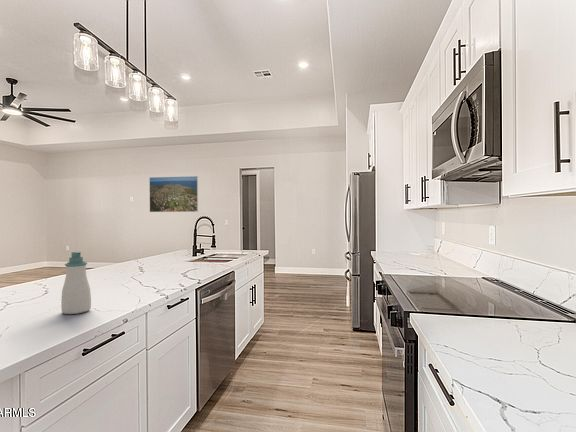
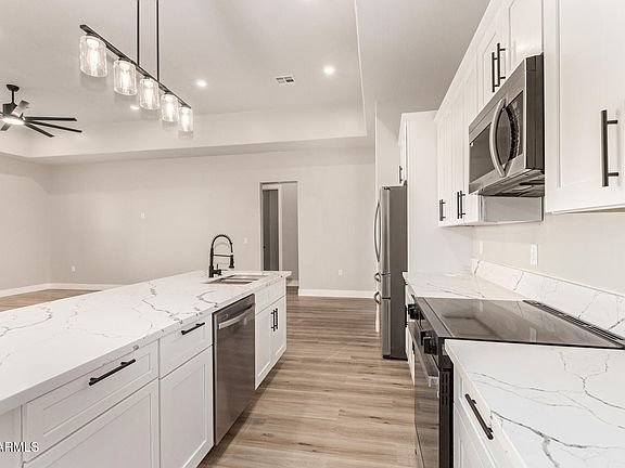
- soap bottle (76, 281)
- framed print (173, 194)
